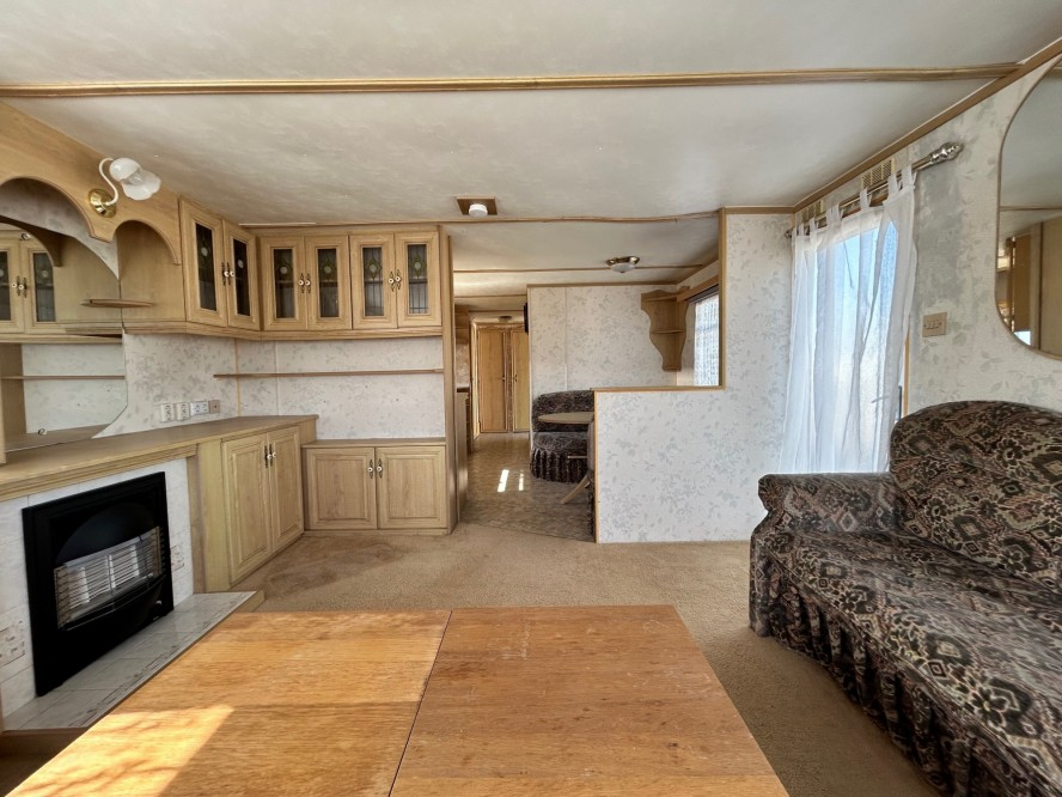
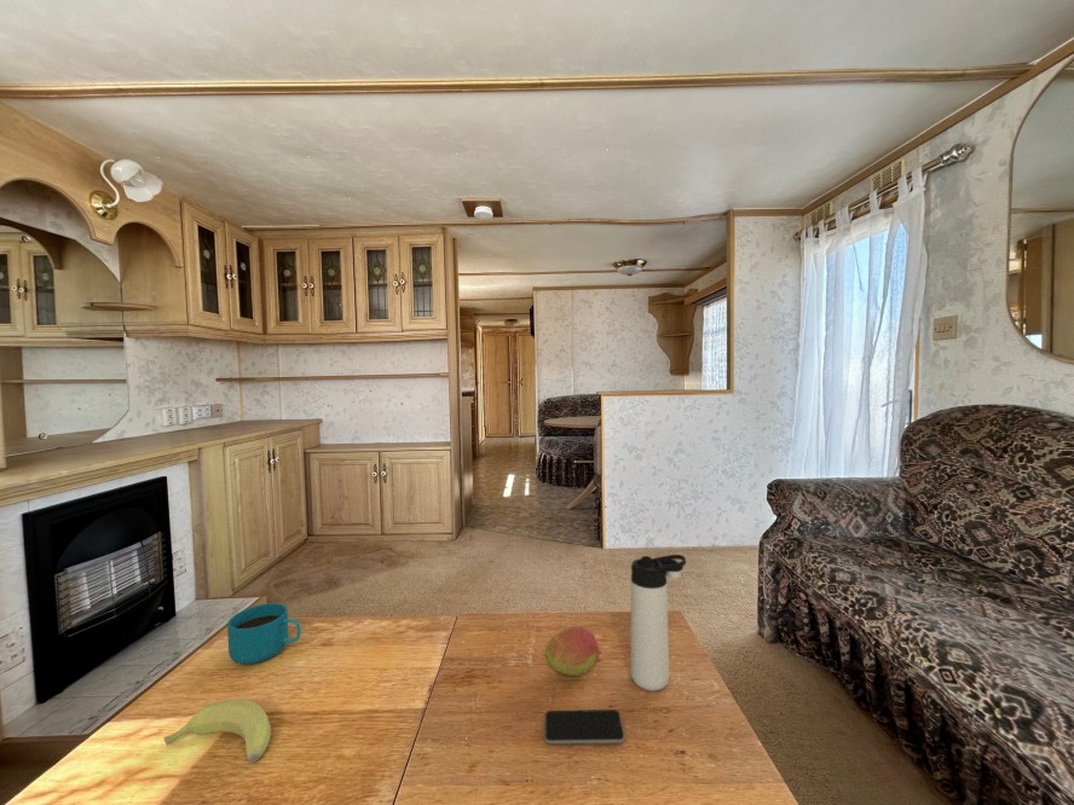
+ cup (266, 633)
+ fruit (573, 650)
+ thermos bottle (658, 619)
+ smartphone (583, 725)
+ banana (216, 730)
